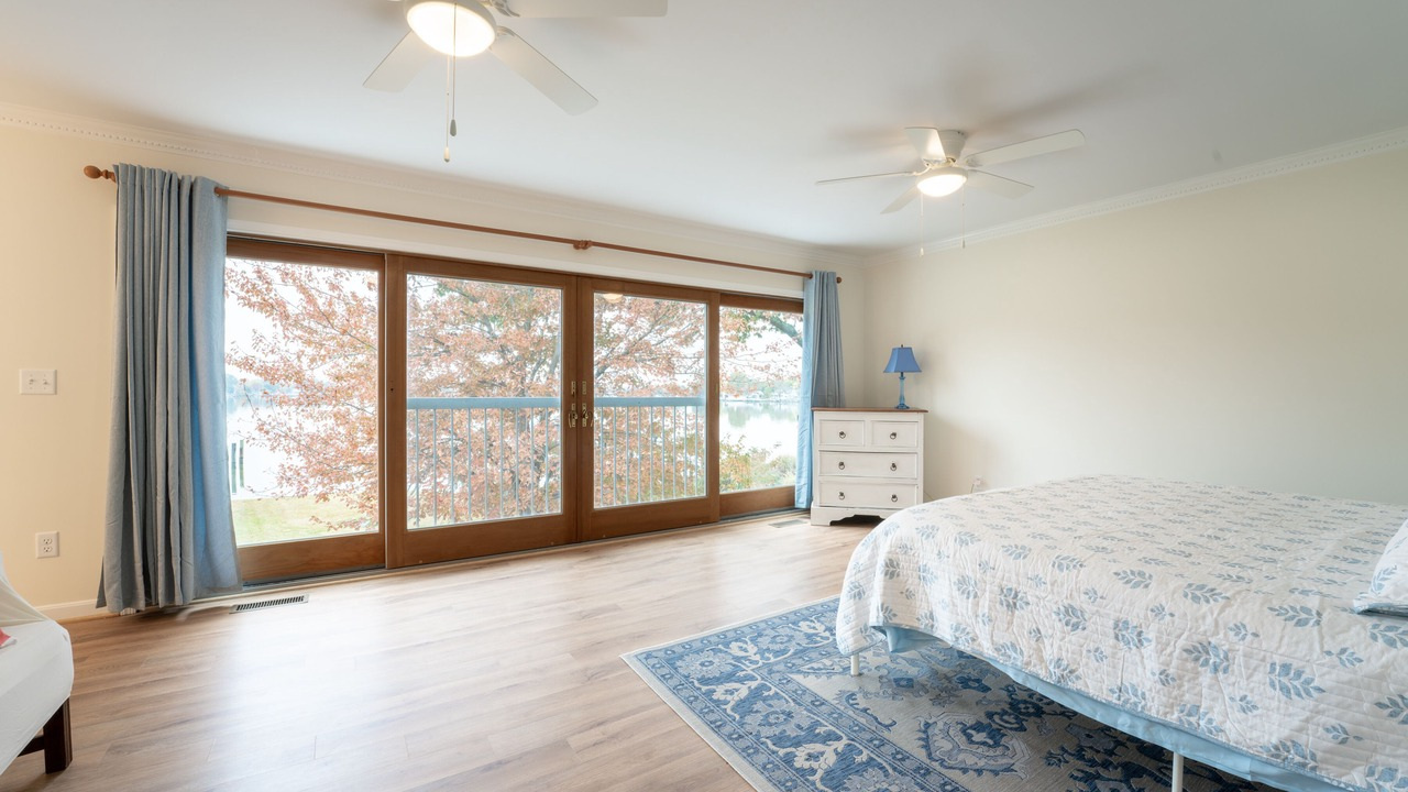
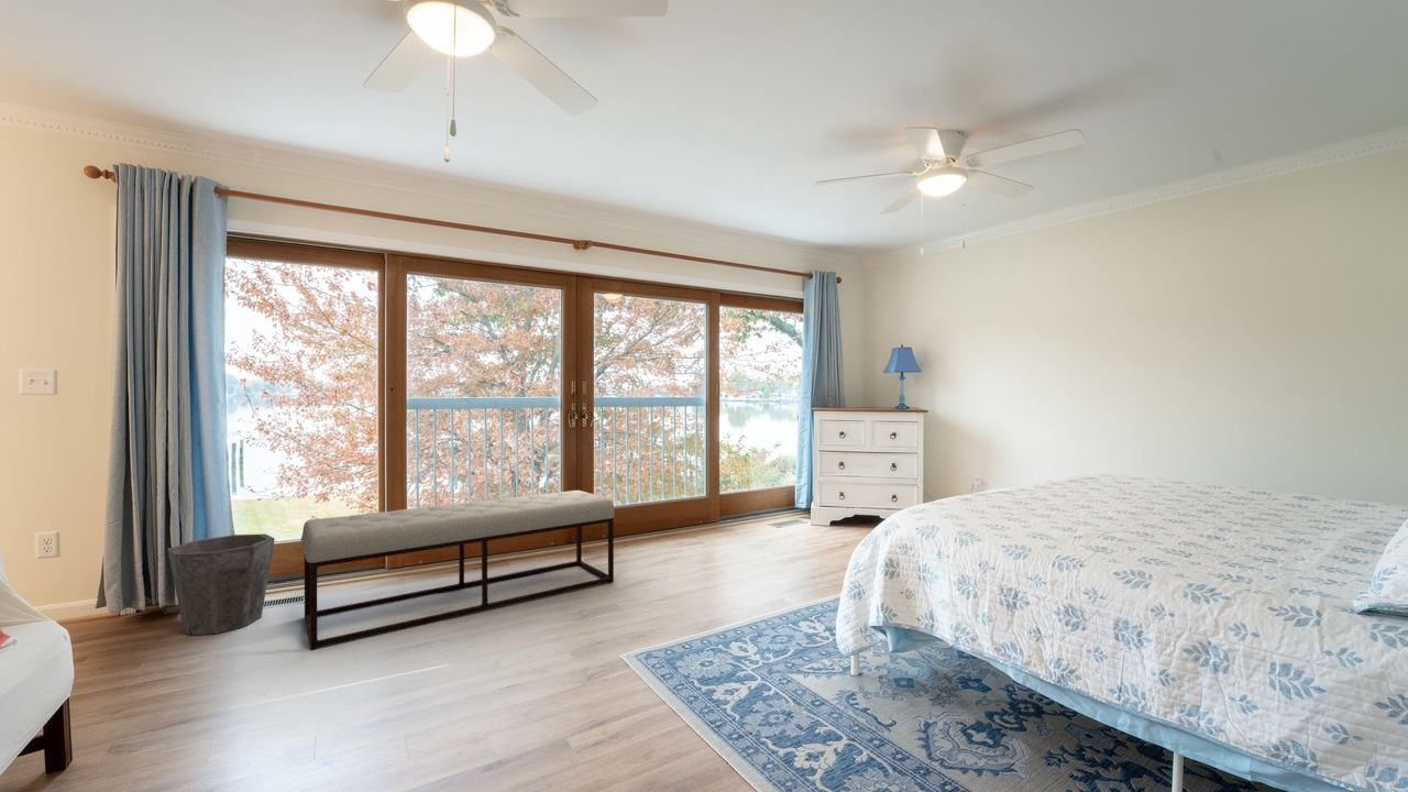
+ waste bin (222, 583)
+ bench (463, 552)
